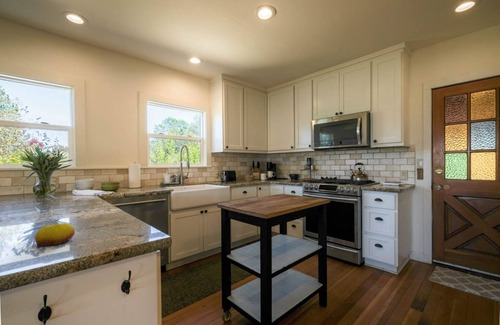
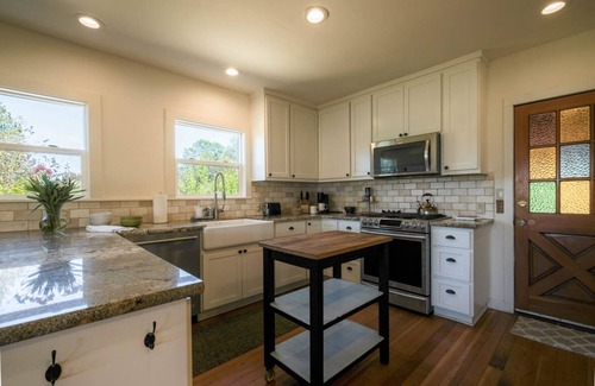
- fruit (55, 232)
